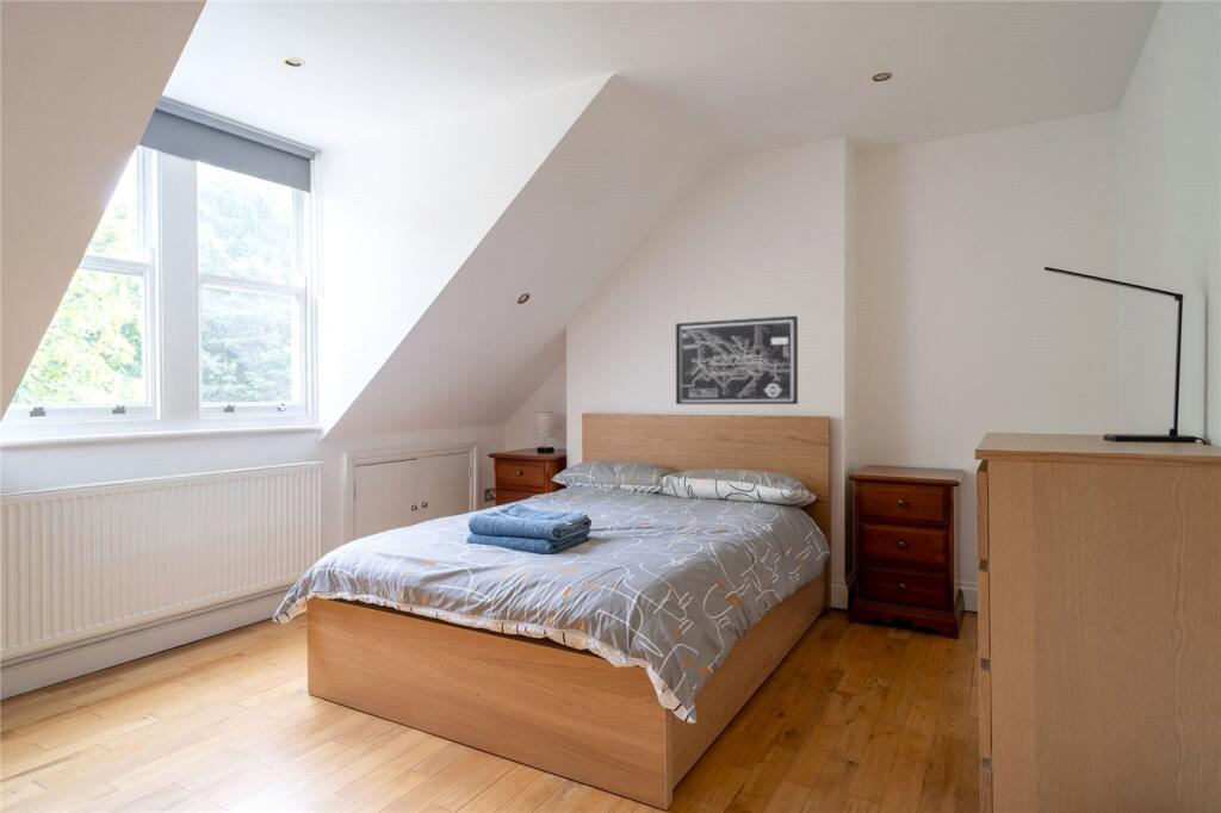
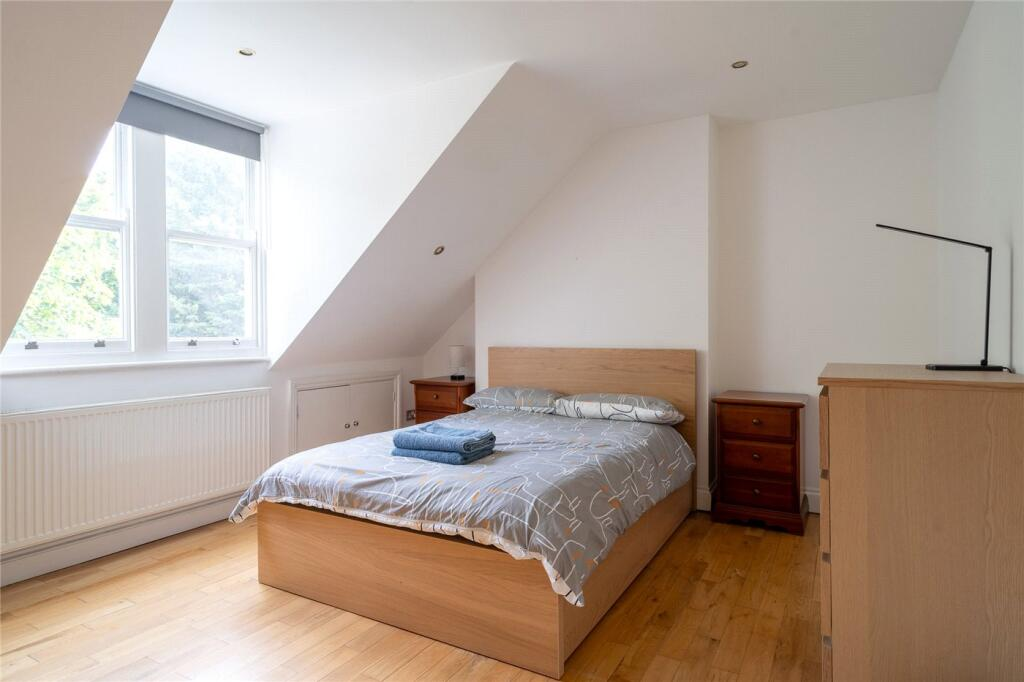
- wall art (735, 361)
